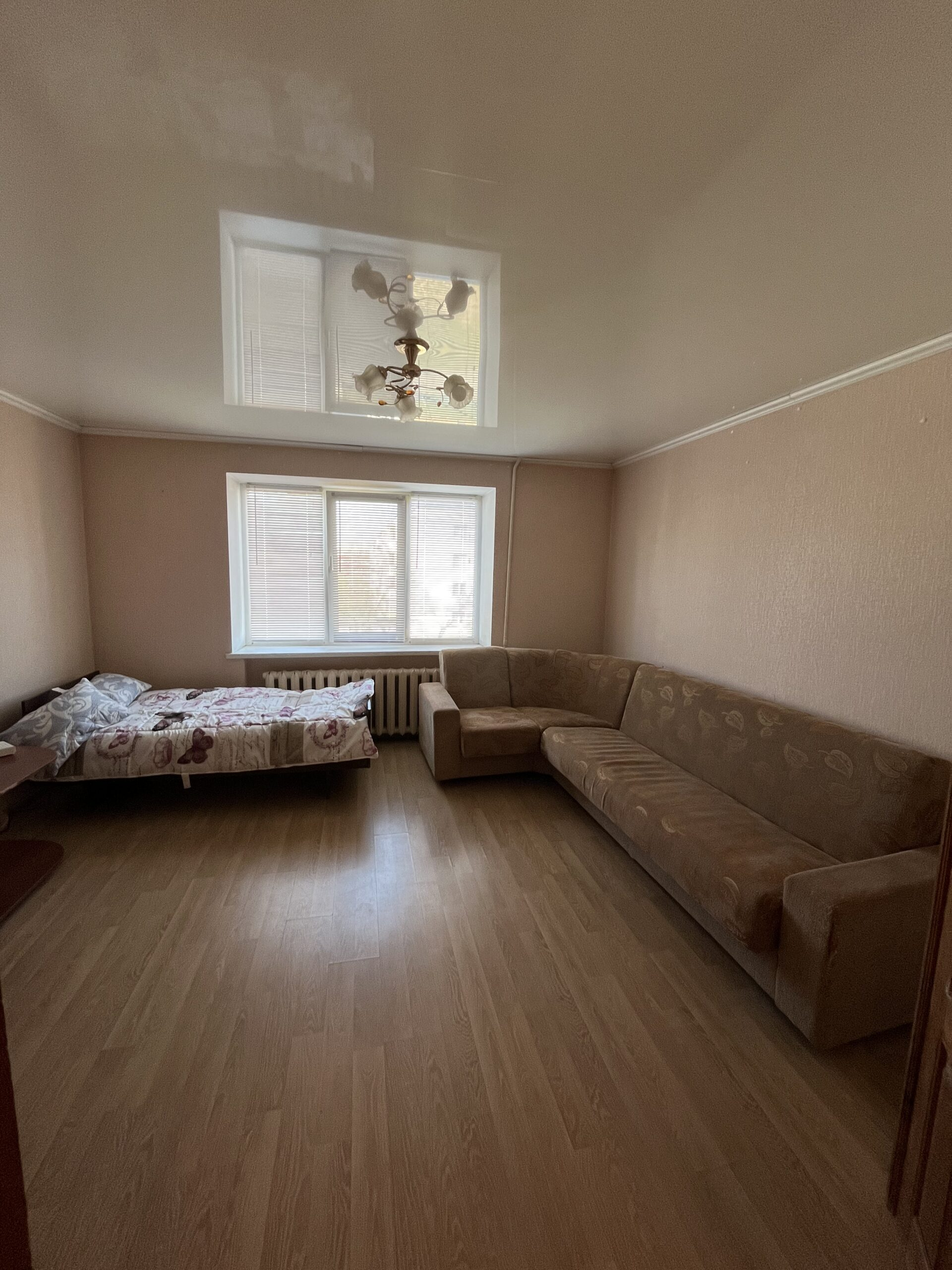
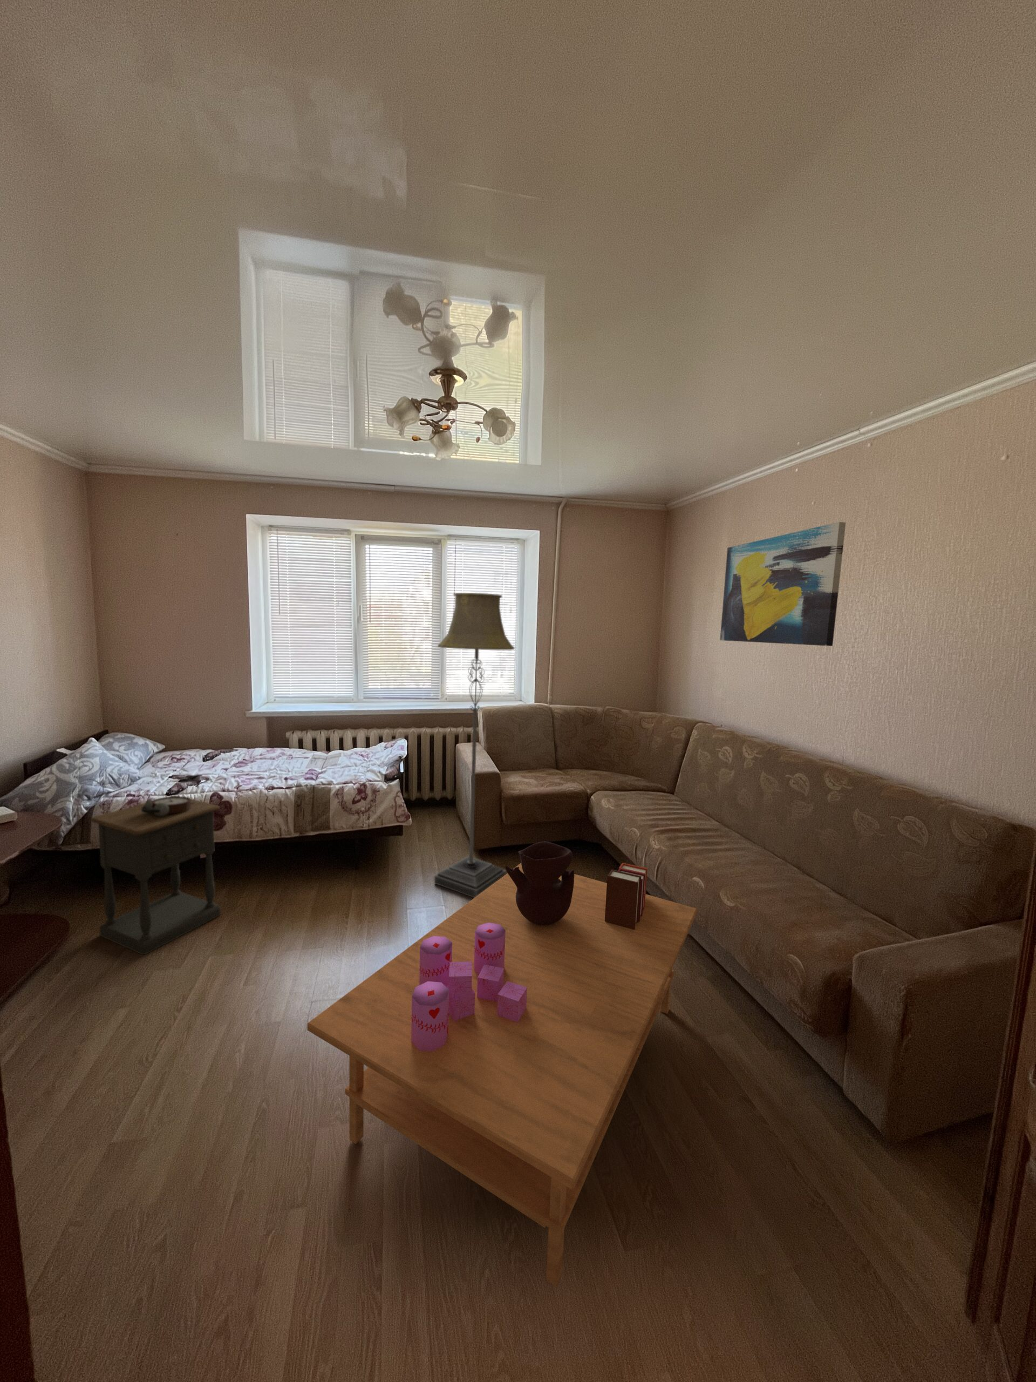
+ alarm clock (166, 804)
+ books (630, 887)
+ coffee table (536, 1010)
+ vase (544, 883)
+ candle (464, 978)
+ nightstand (160, 868)
+ wall art (773, 590)
+ floor lamp (473, 742)
